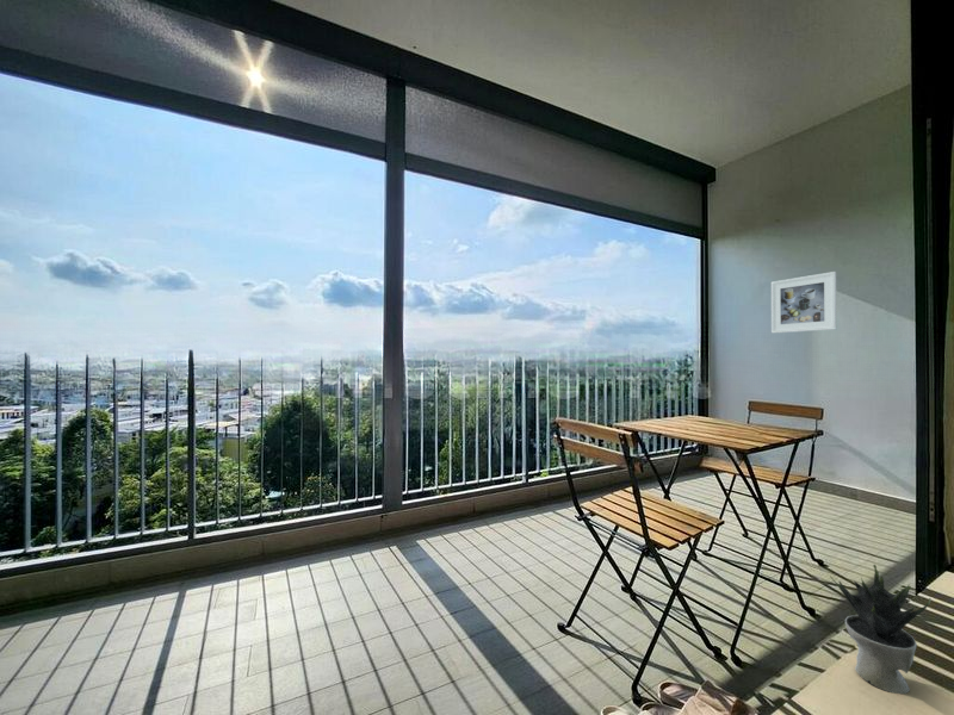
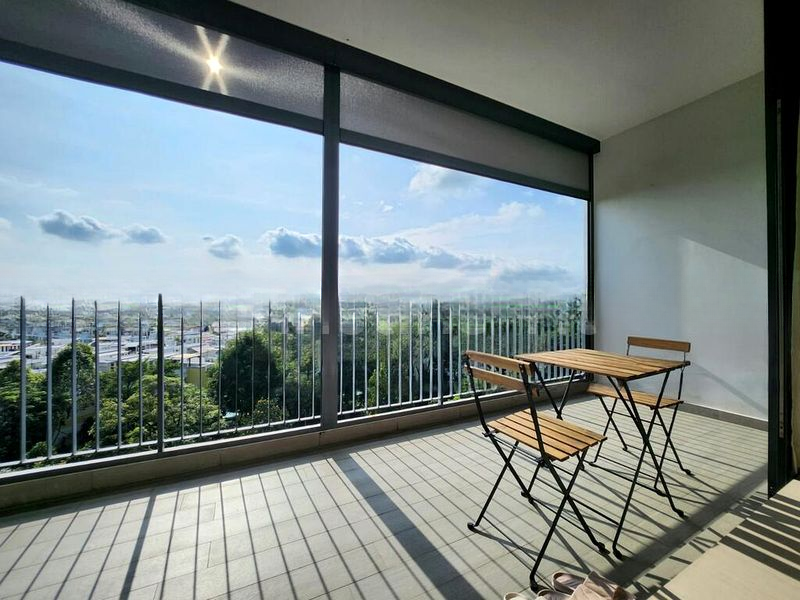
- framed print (801, 304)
- potted plant (885, 627)
